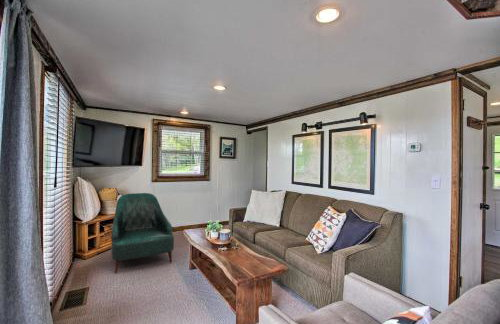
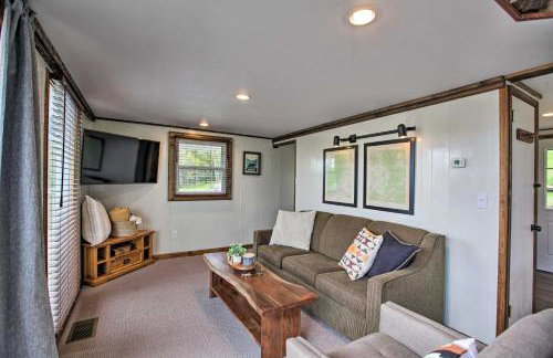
- armchair (141, 227)
